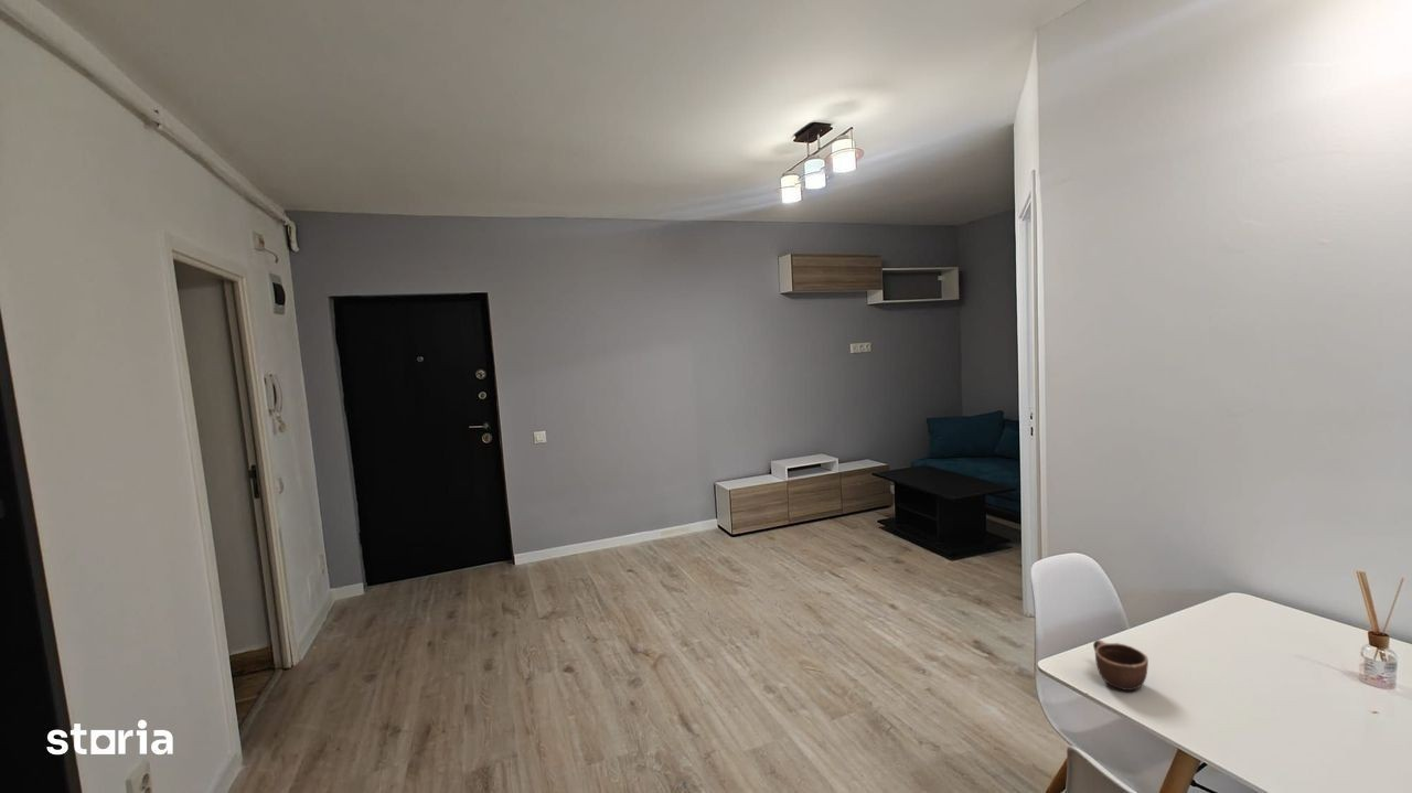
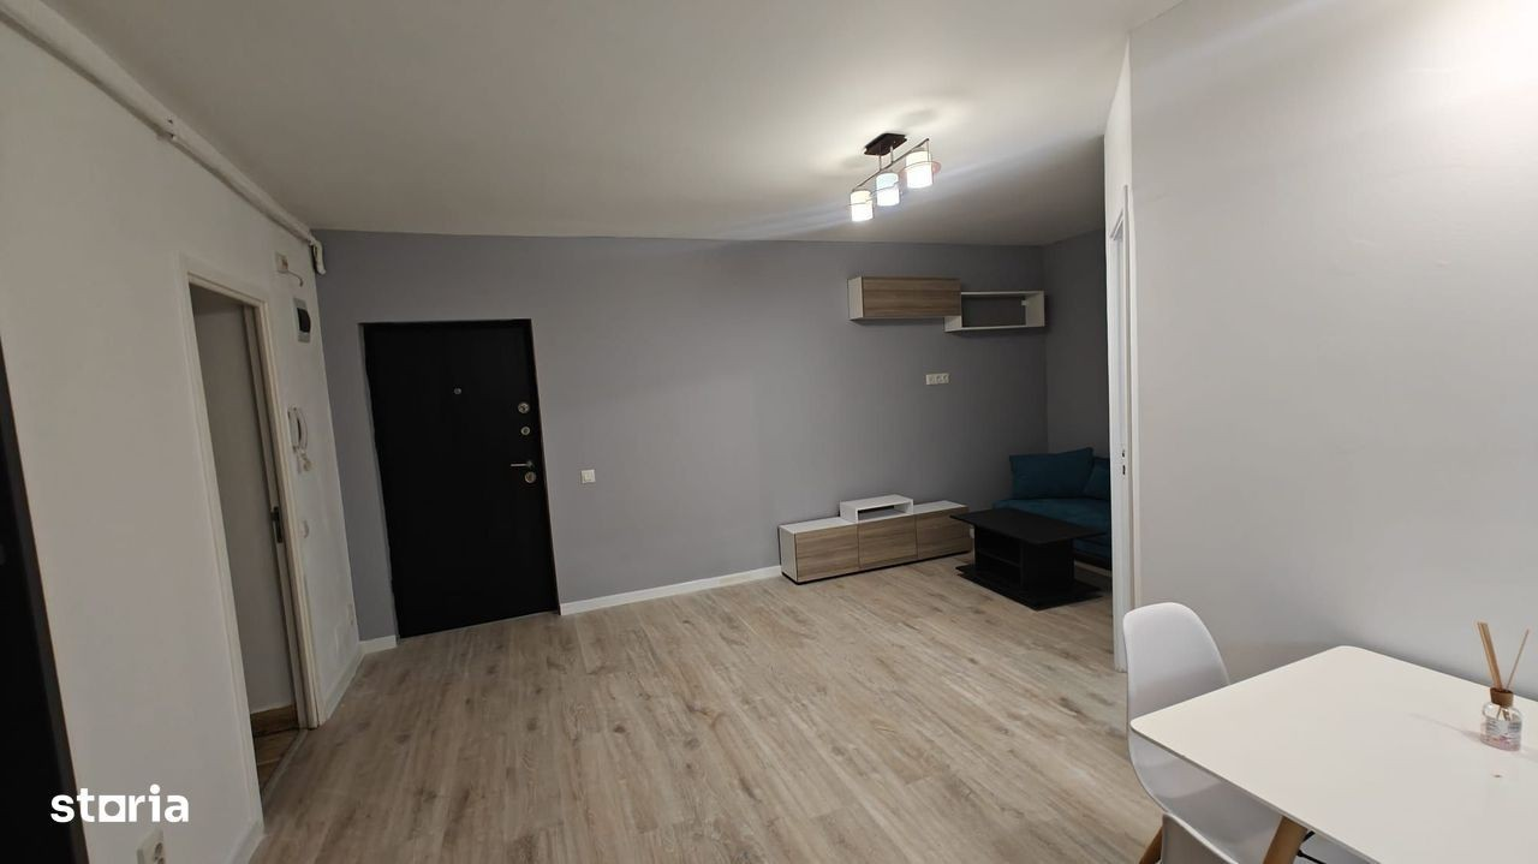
- mug (1115, 666)
